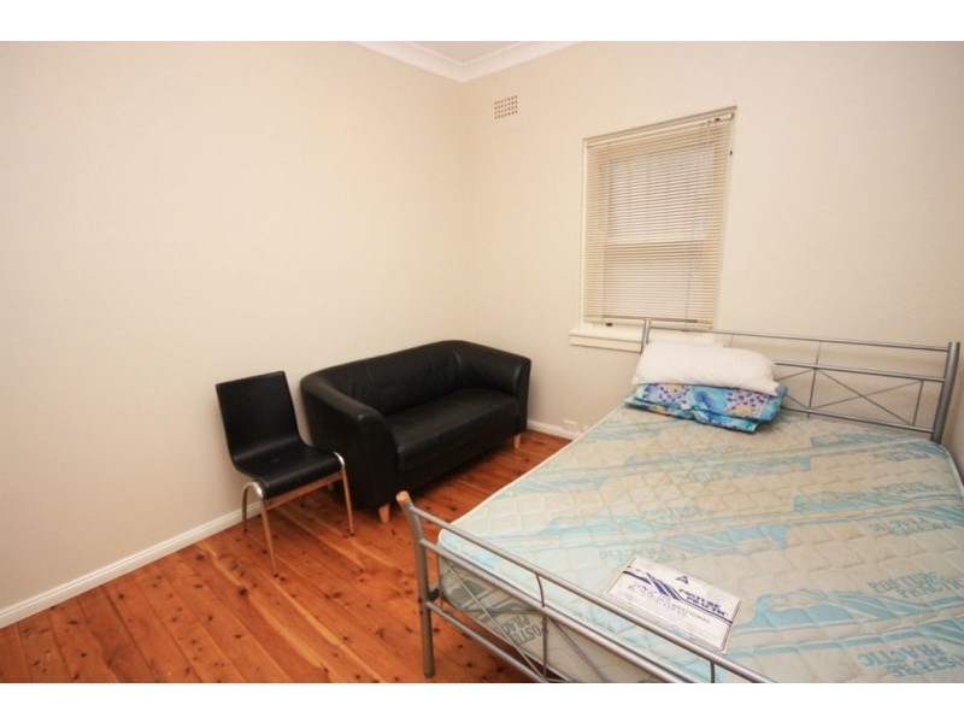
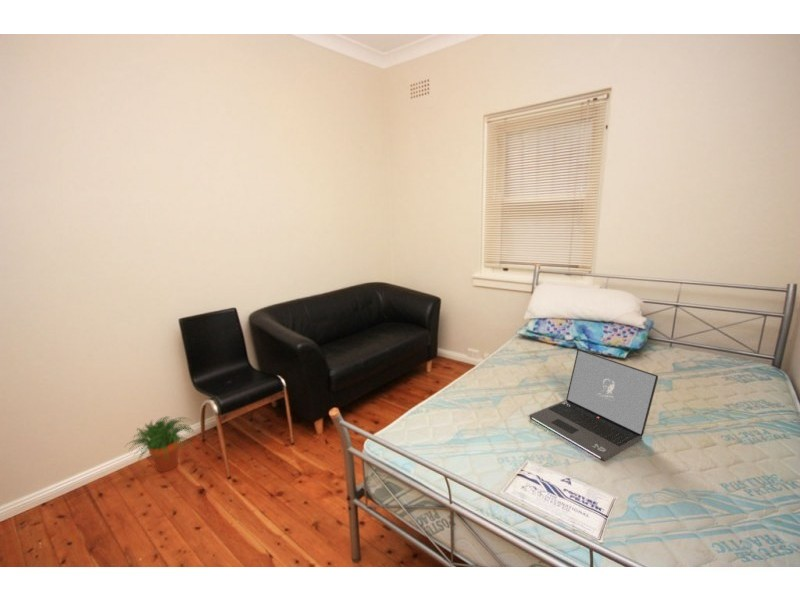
+ potted plant (164, 444)
+ laptop (589, 398)
